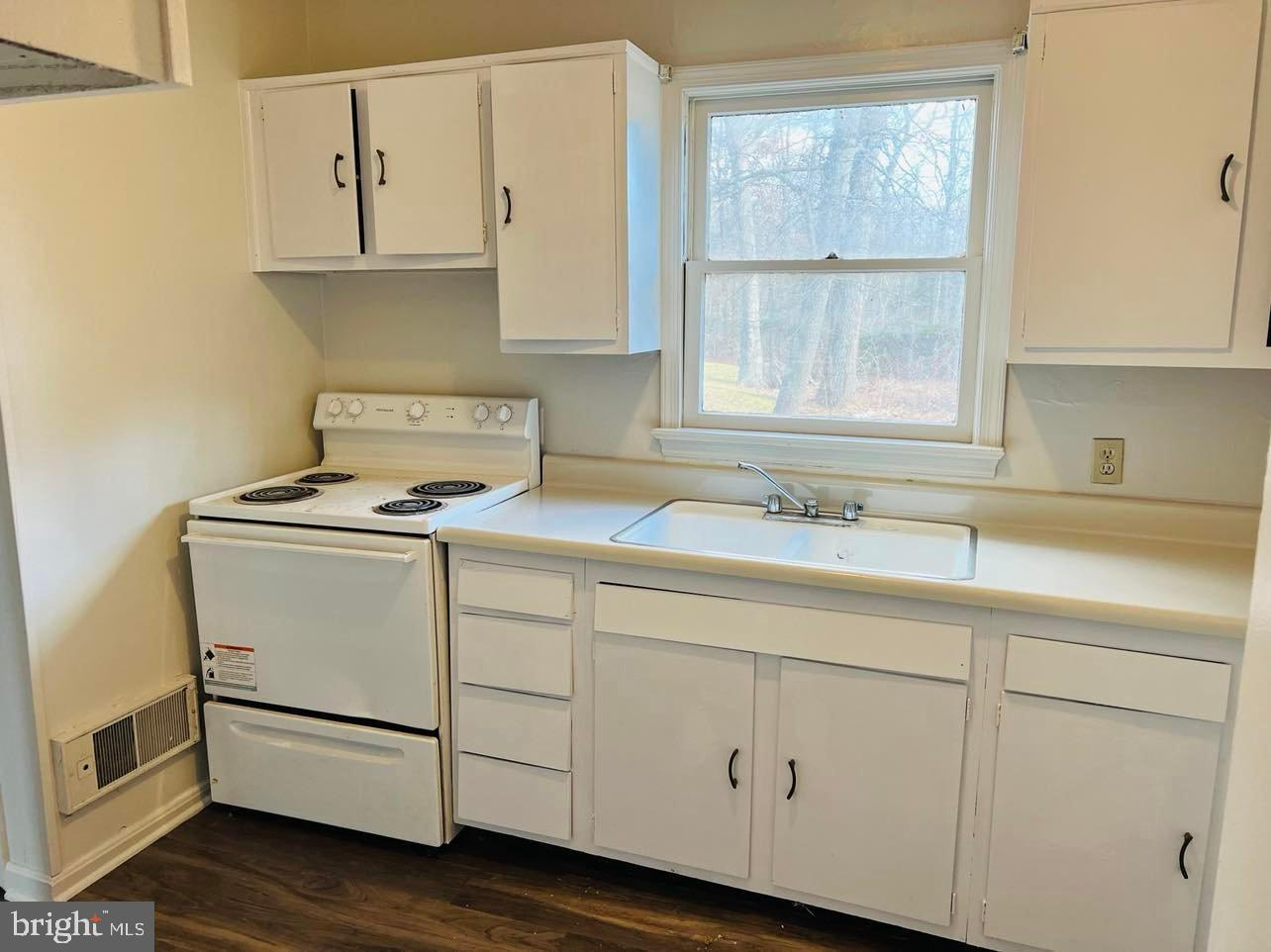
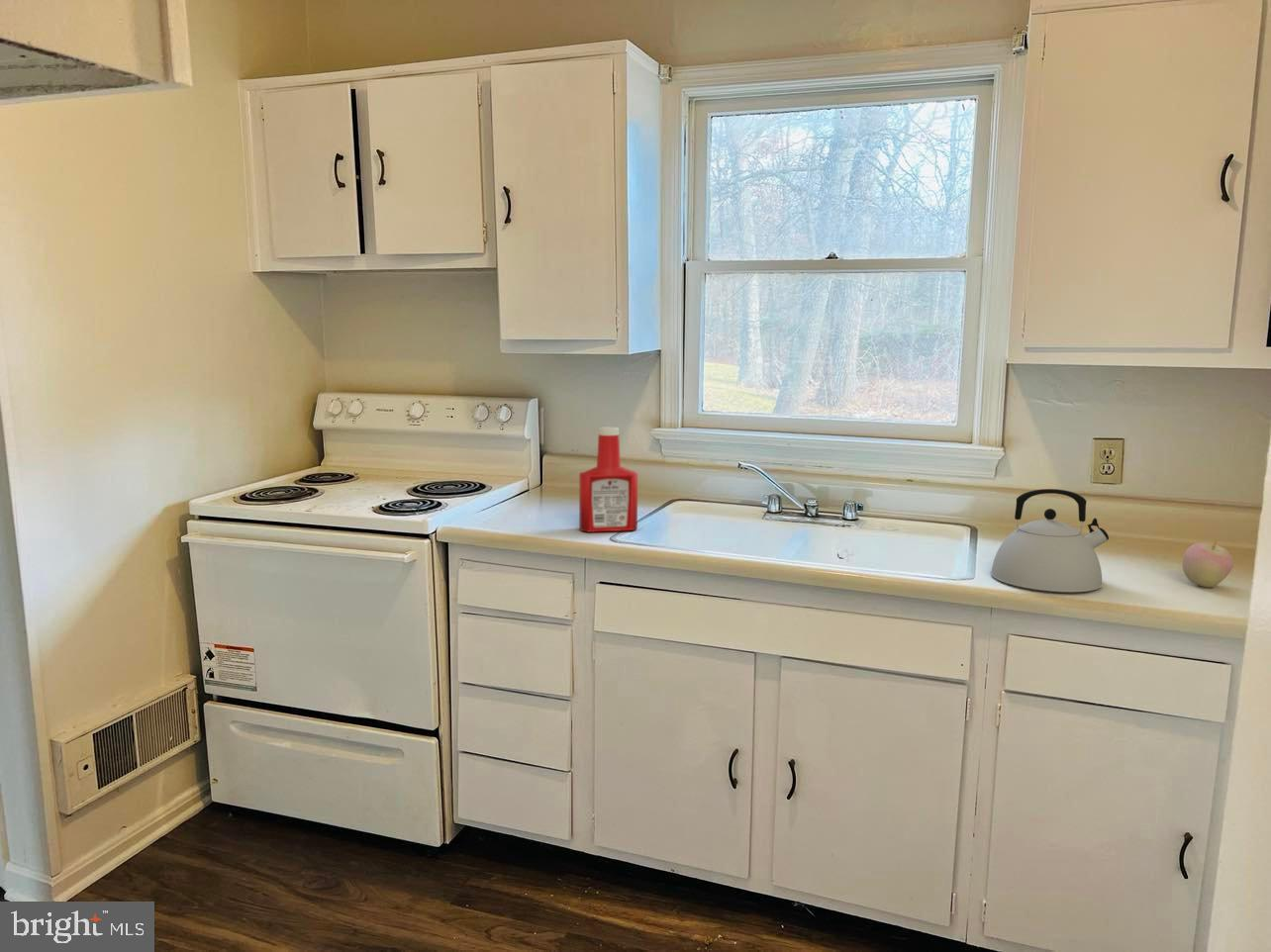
+ apple (1207, 561)
+ soap bottle (608, 478)
+ kettle (1050, 534)
